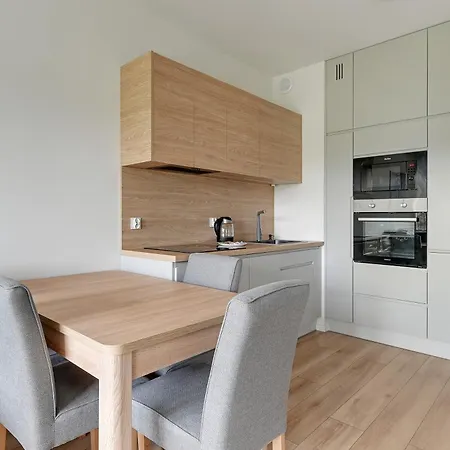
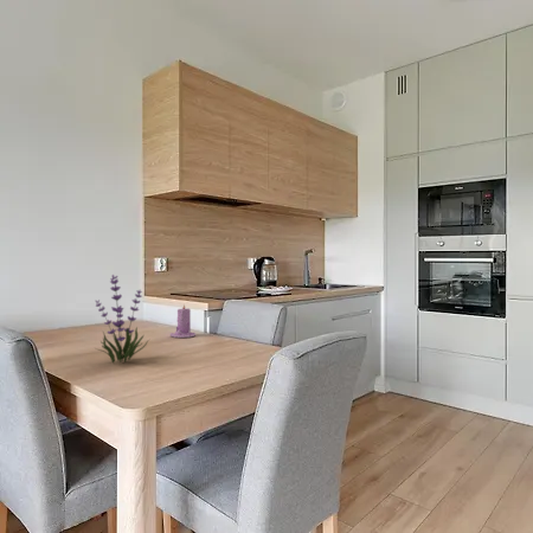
+ plant (121, 316)
+ candle (184, 319)
